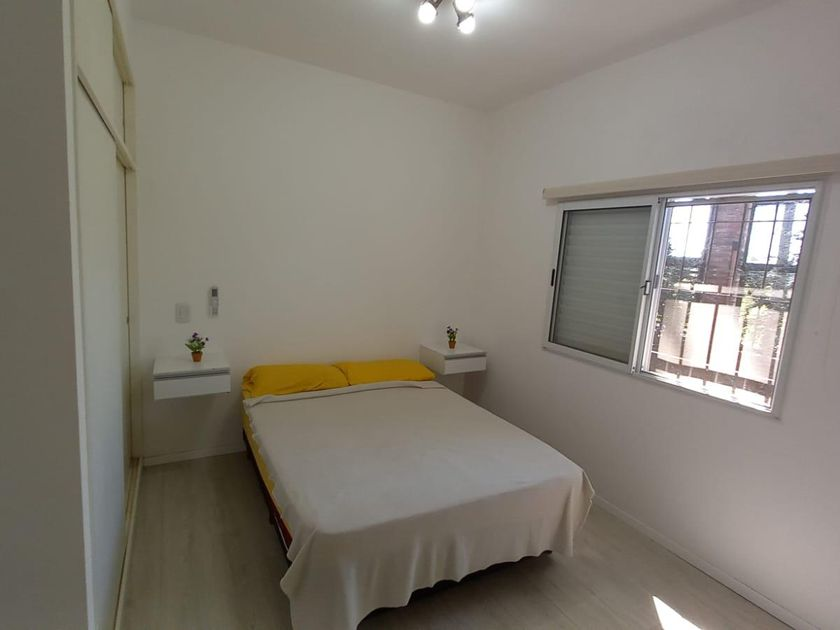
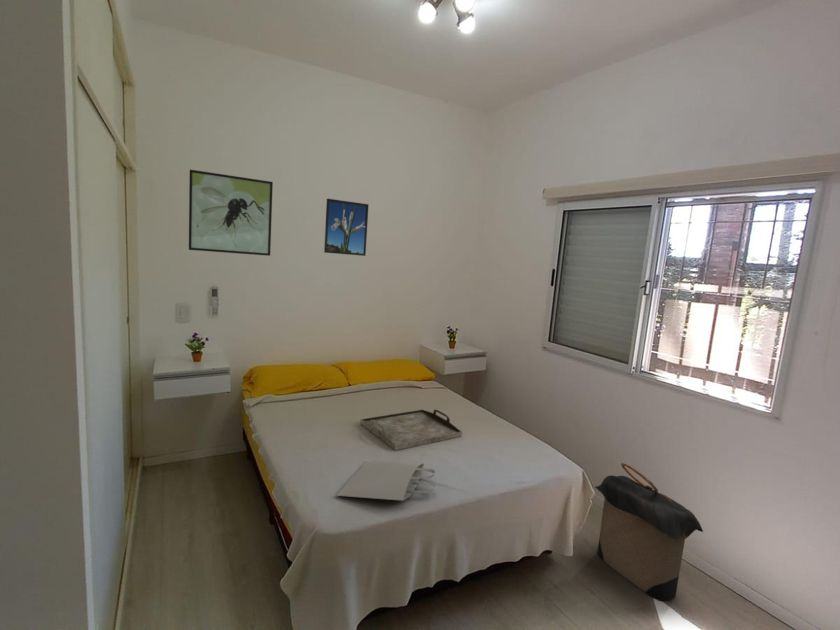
+ tote bag (394, 475)
+ serving tray (410, 423)
+ laundry hamper (644, 521)
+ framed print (231, 214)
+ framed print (346, 228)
